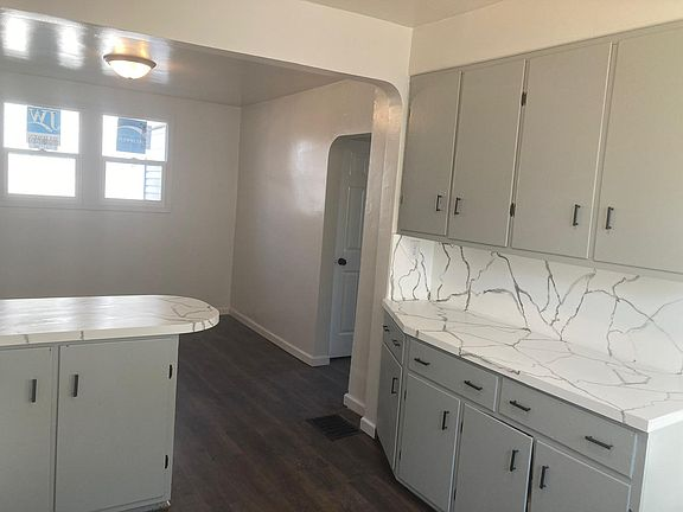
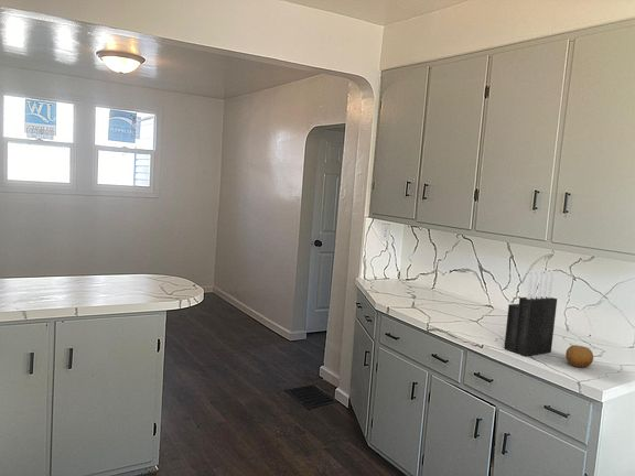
+ knife block (529, 310)
+ fruit (579, 356)
